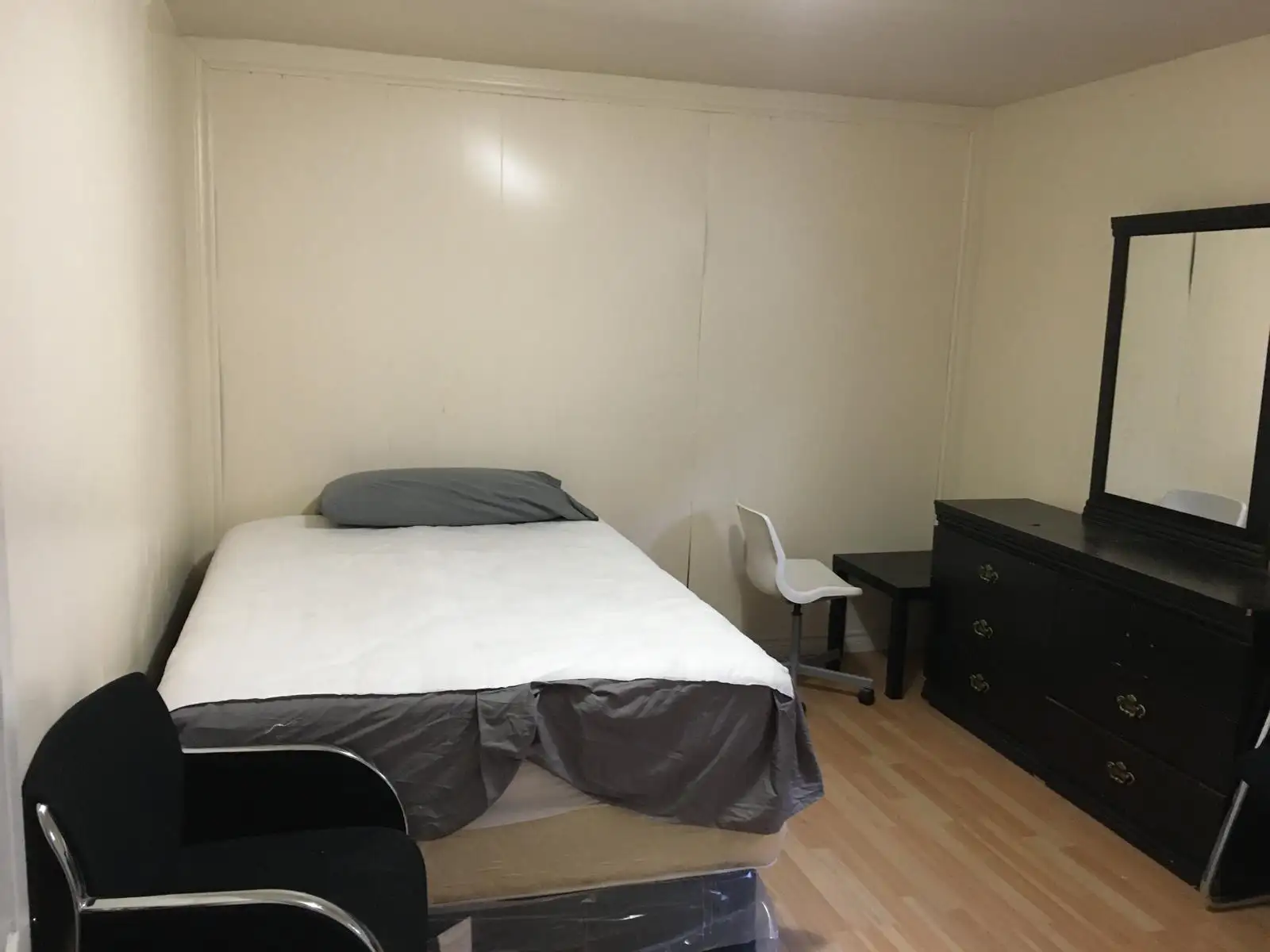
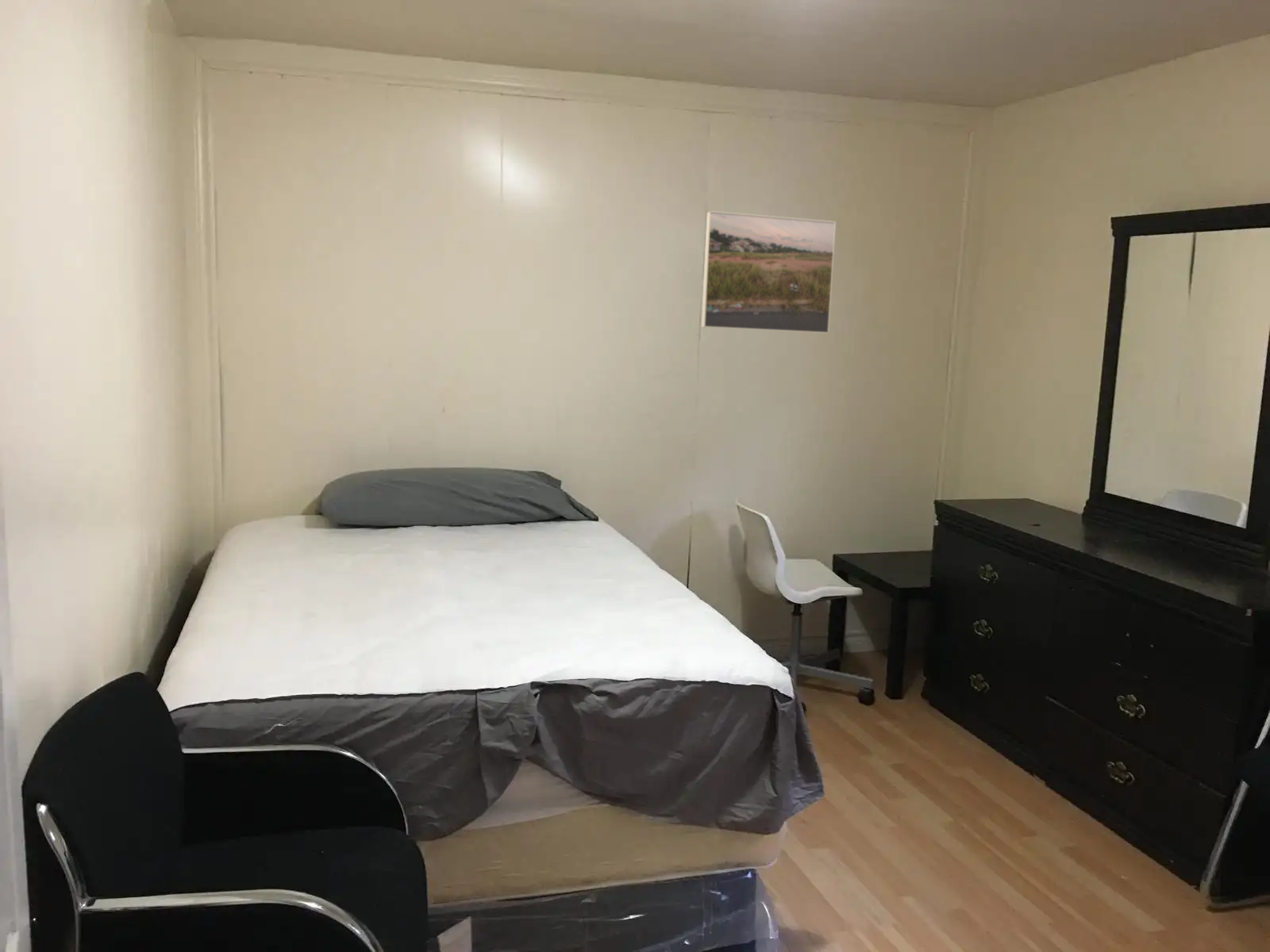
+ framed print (769, 274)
